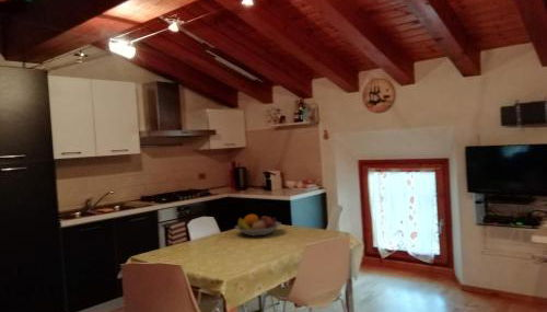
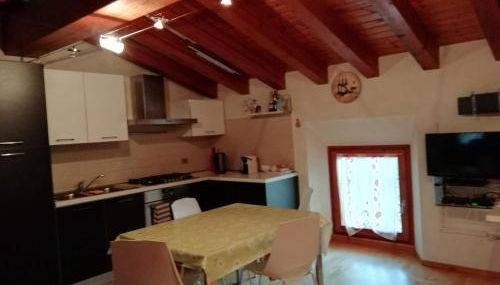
- fruit bowl (257, 223)
